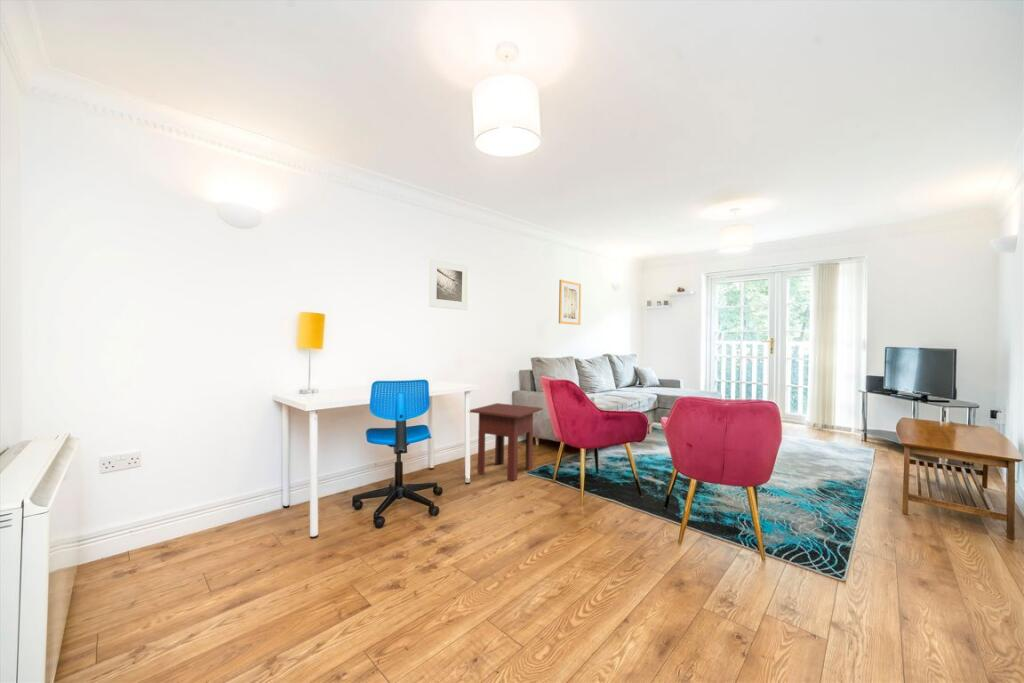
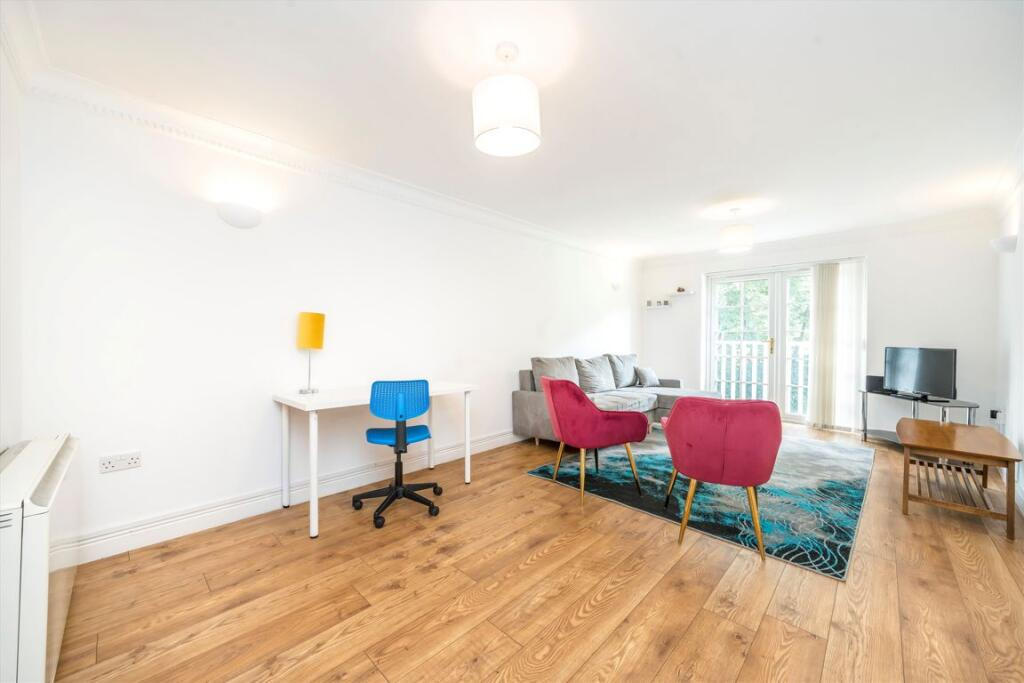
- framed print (449, 284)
- side table (508, 440)
- wall art (570, 303)
